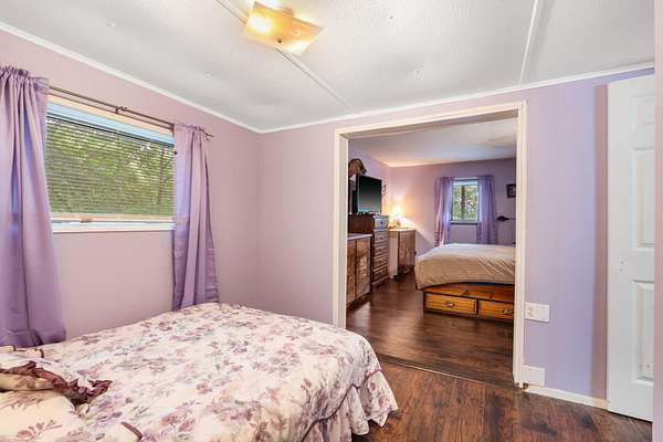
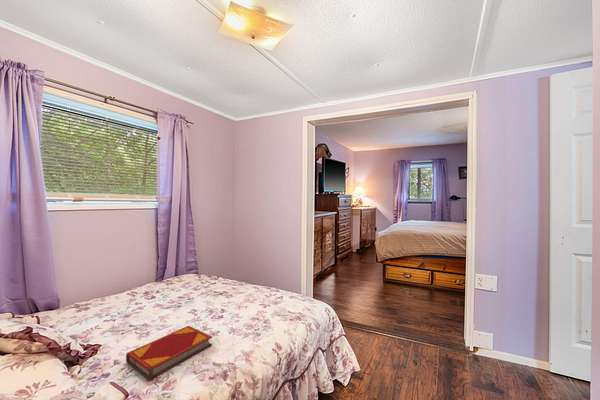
+ hardback book (171, 348)
